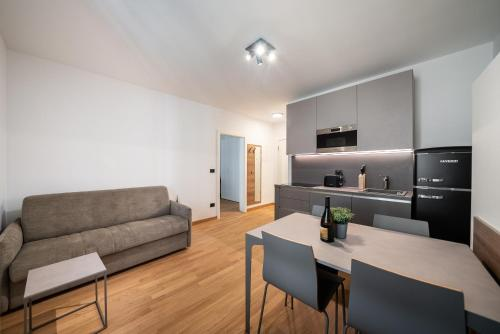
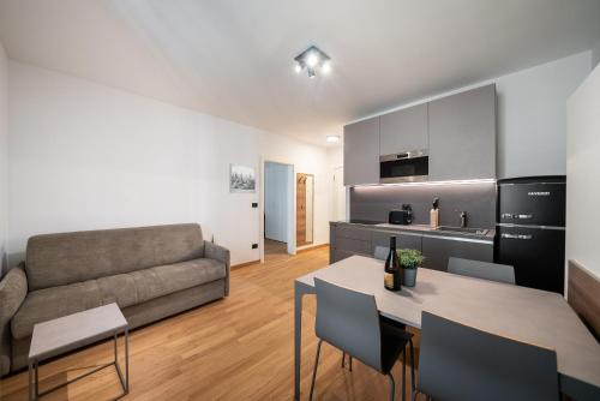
+ wall art (242, 179)
